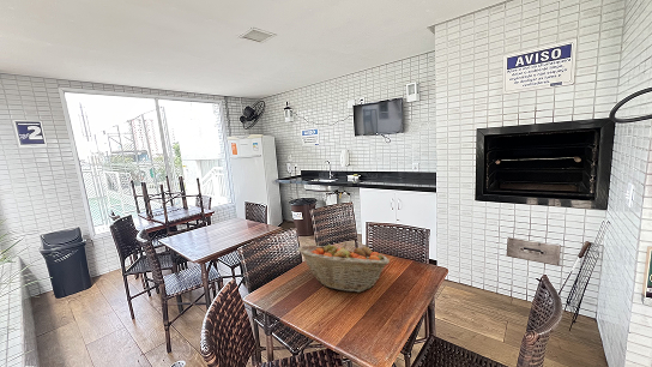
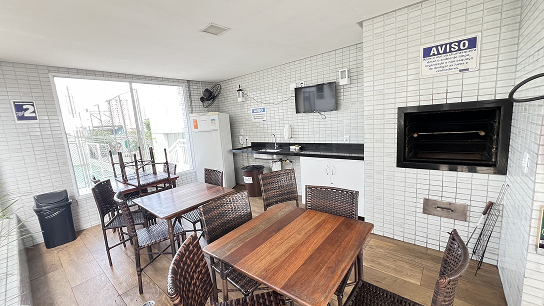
- fruit basket (342, 260)
